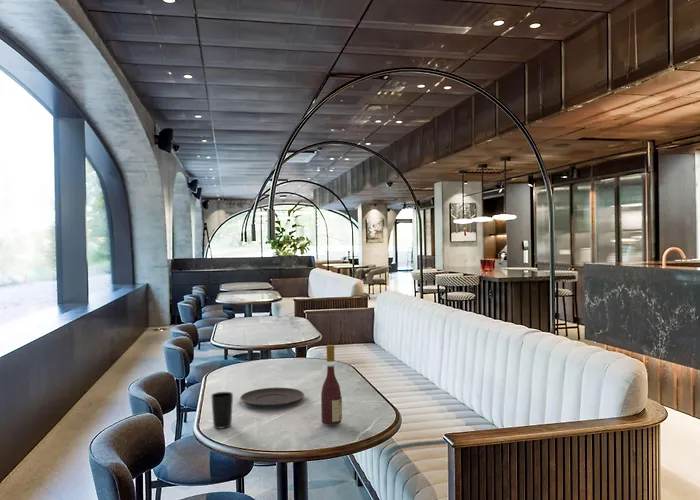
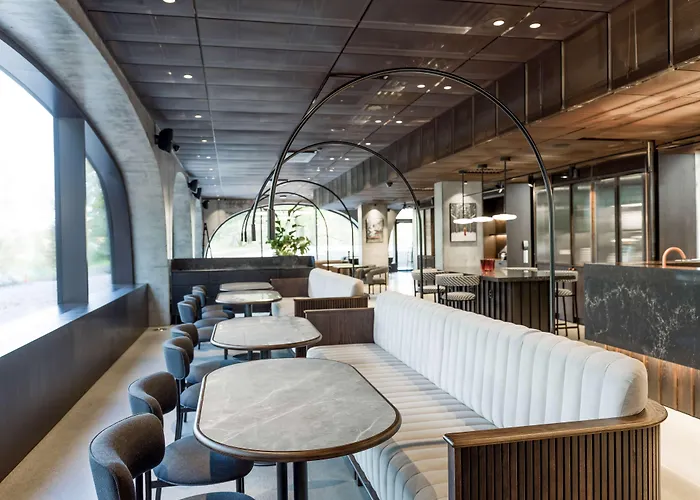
- cup (222, 410)
- wine bottle (330, 384)
- plate (272, 397)
